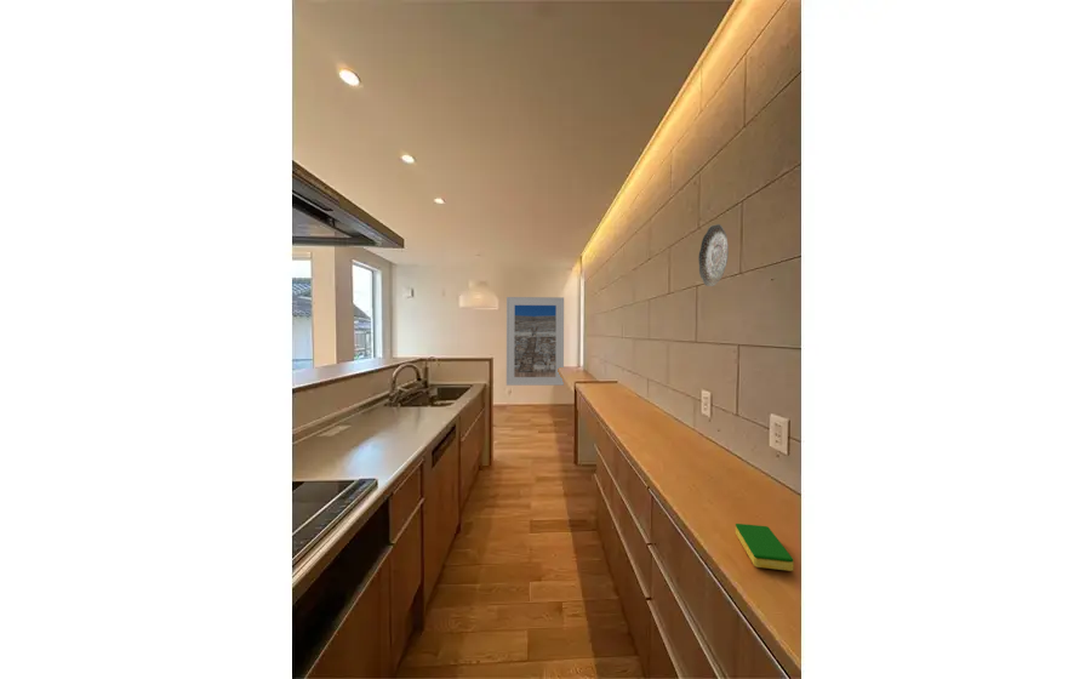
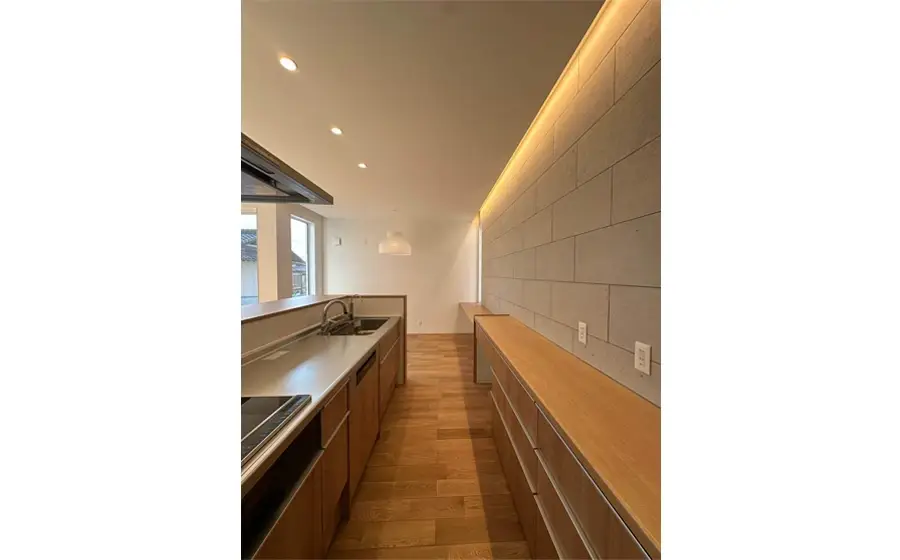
- dish sponge (761, 544)
- decorative plate (714, 256)
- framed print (535, 341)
